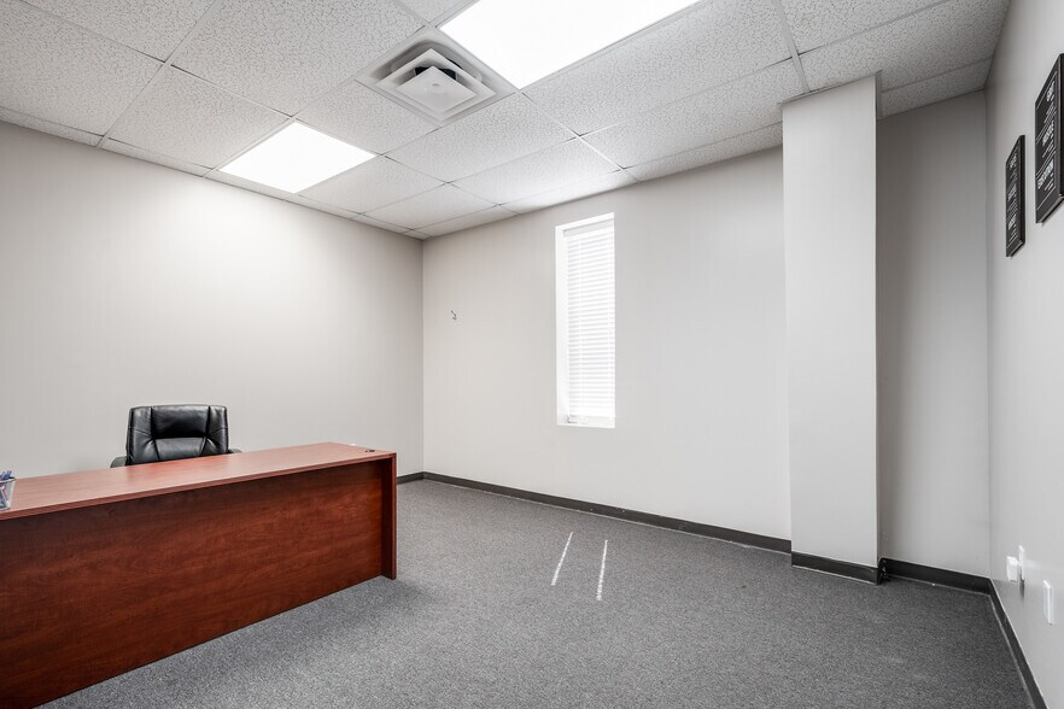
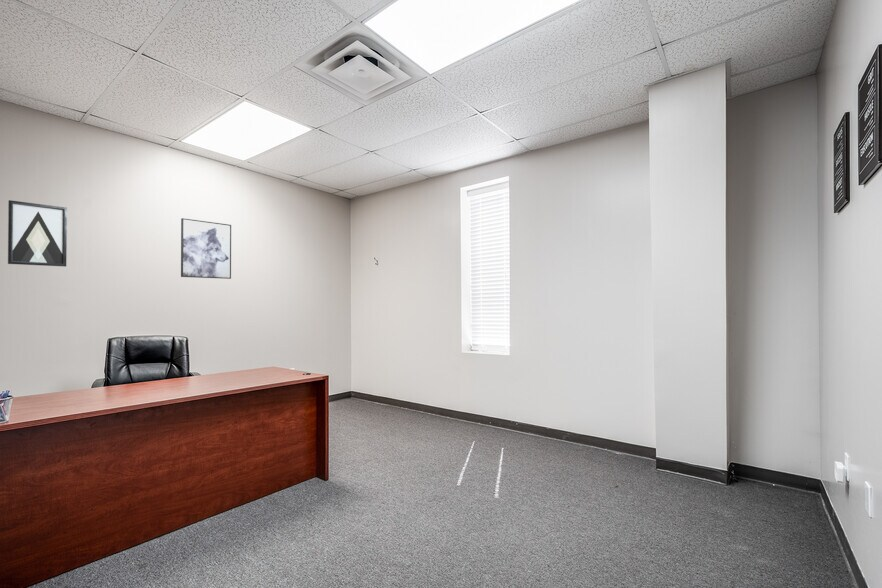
+ wall art (207, 249)
+ wall art (38, 234)
